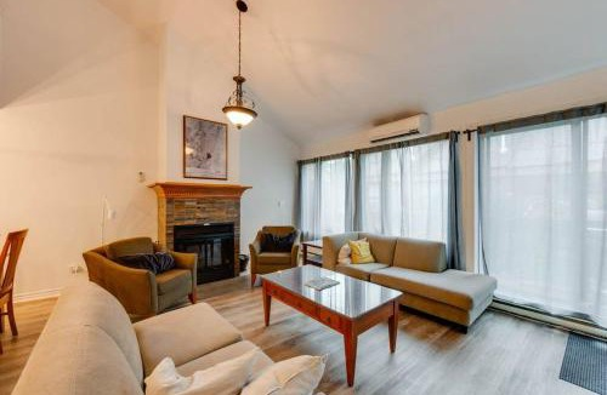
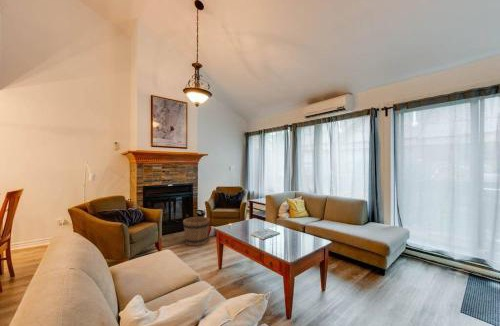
+ bucket (196, 231)
